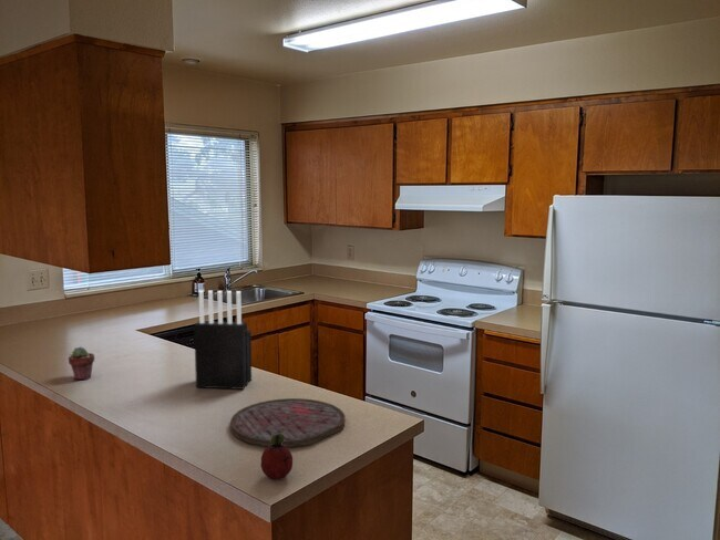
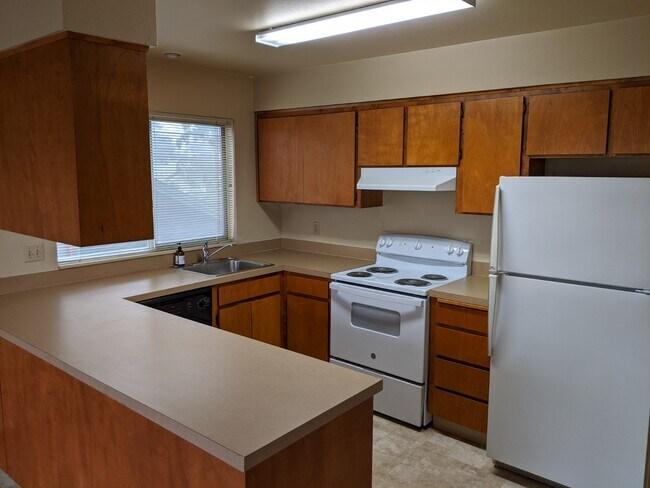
- knife block (224, 336)
- potted succulent (81, 362)
- cutting board (288, 419)
- fruit (277, 457)
